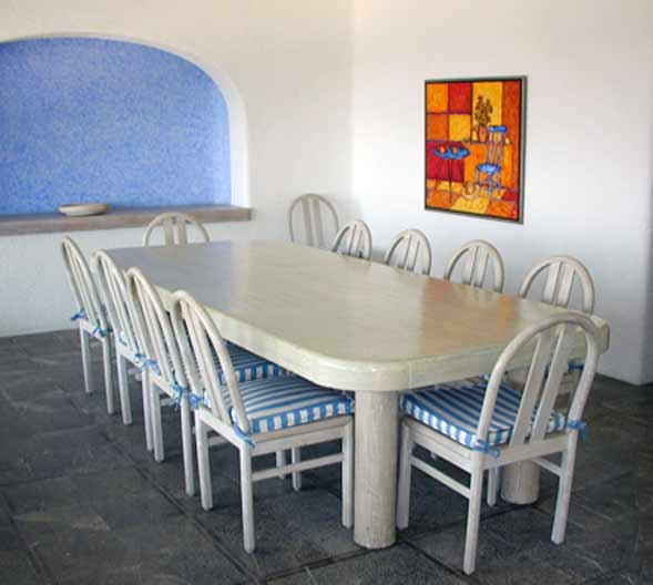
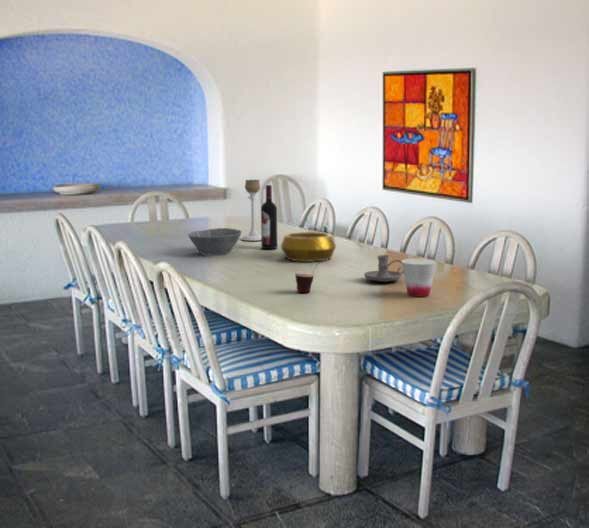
+ cup (418, 278)
+ candle holder (252, 209)
+ bowl (215, 242)
+ wine bottle (269, 216)
+ candle holder (386, 267)
+ decorative bowl (308, 246)
+ cup (312, 275)
